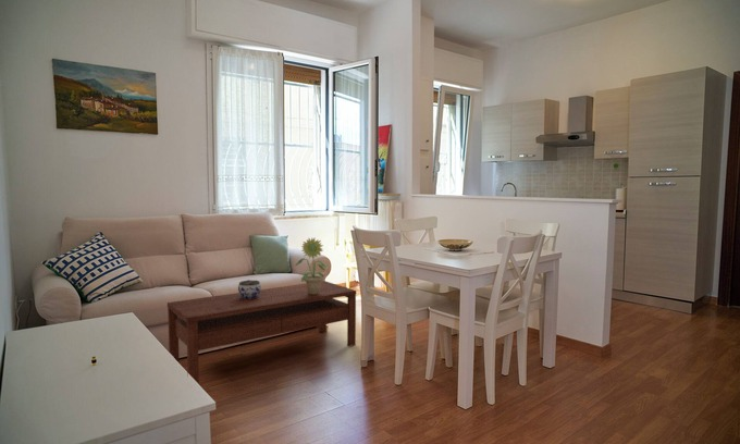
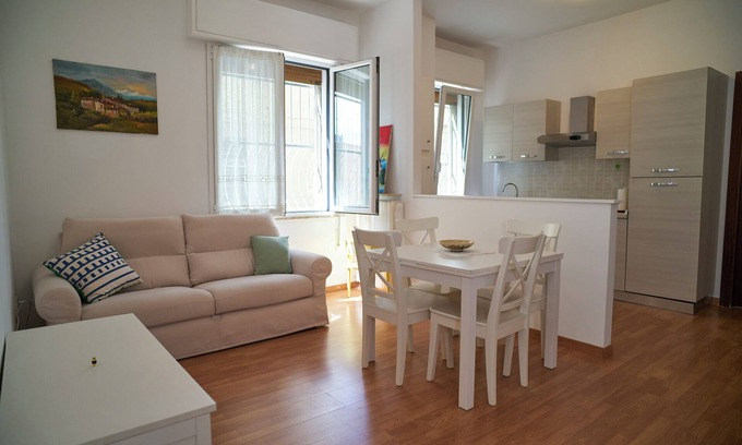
- sunflower (312, 266)
- jar (249, 288)
- coffee table (268, 325)
